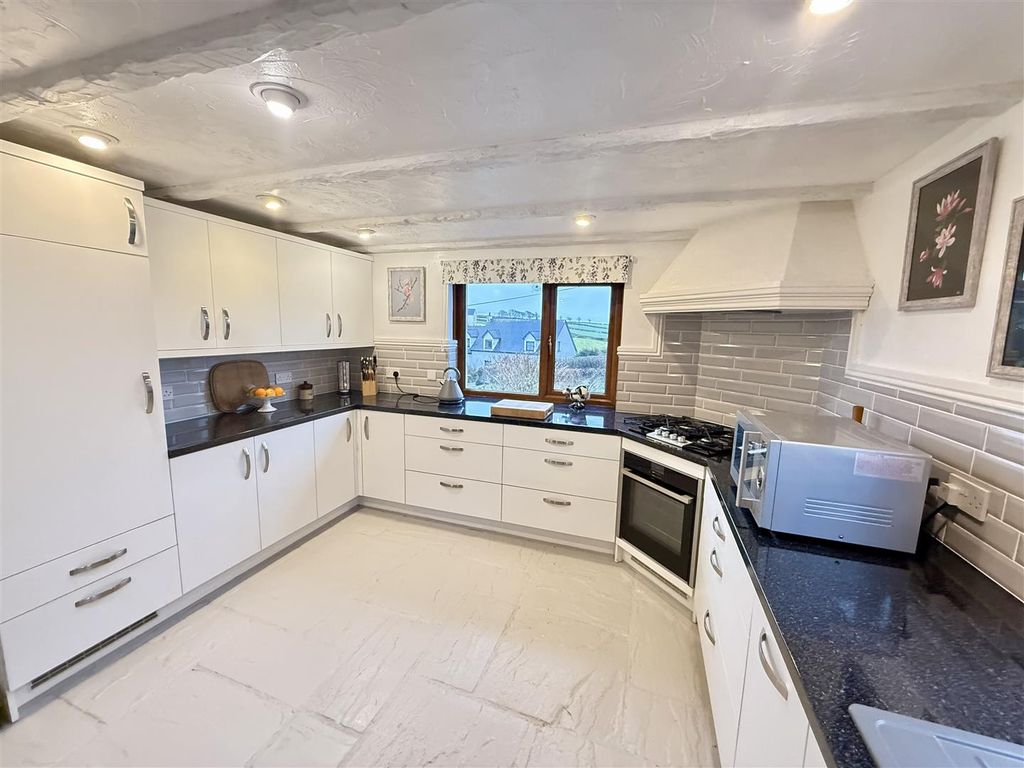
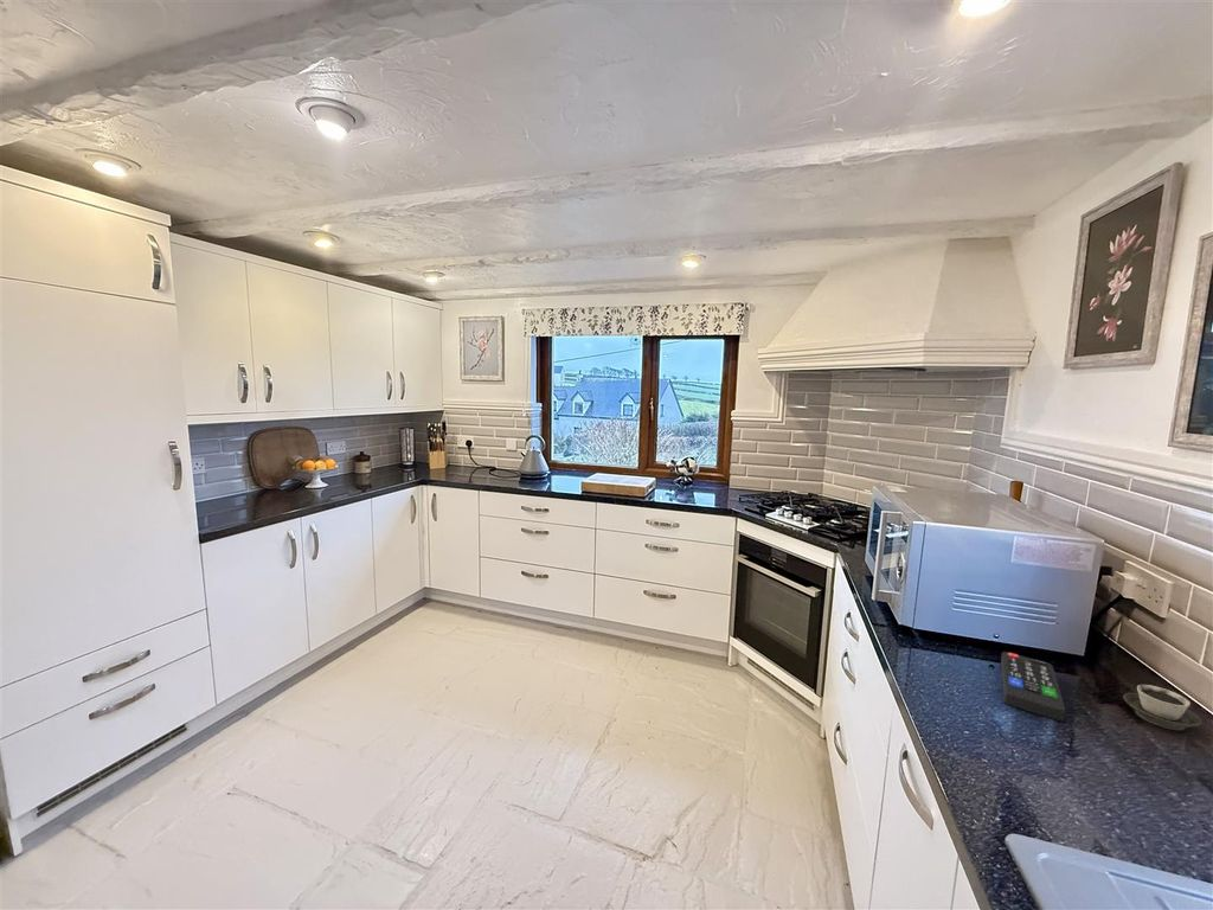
+ remote control (1029, 681)
+ cup (1161, 706)
